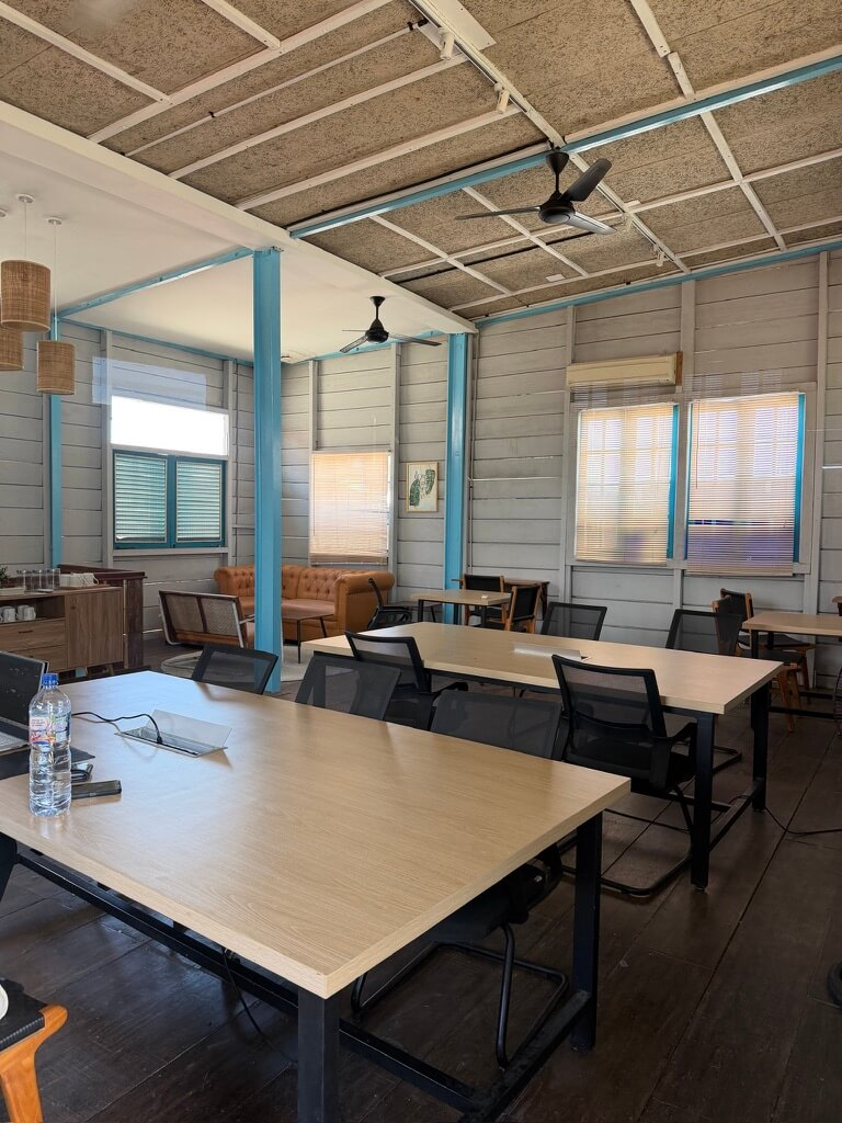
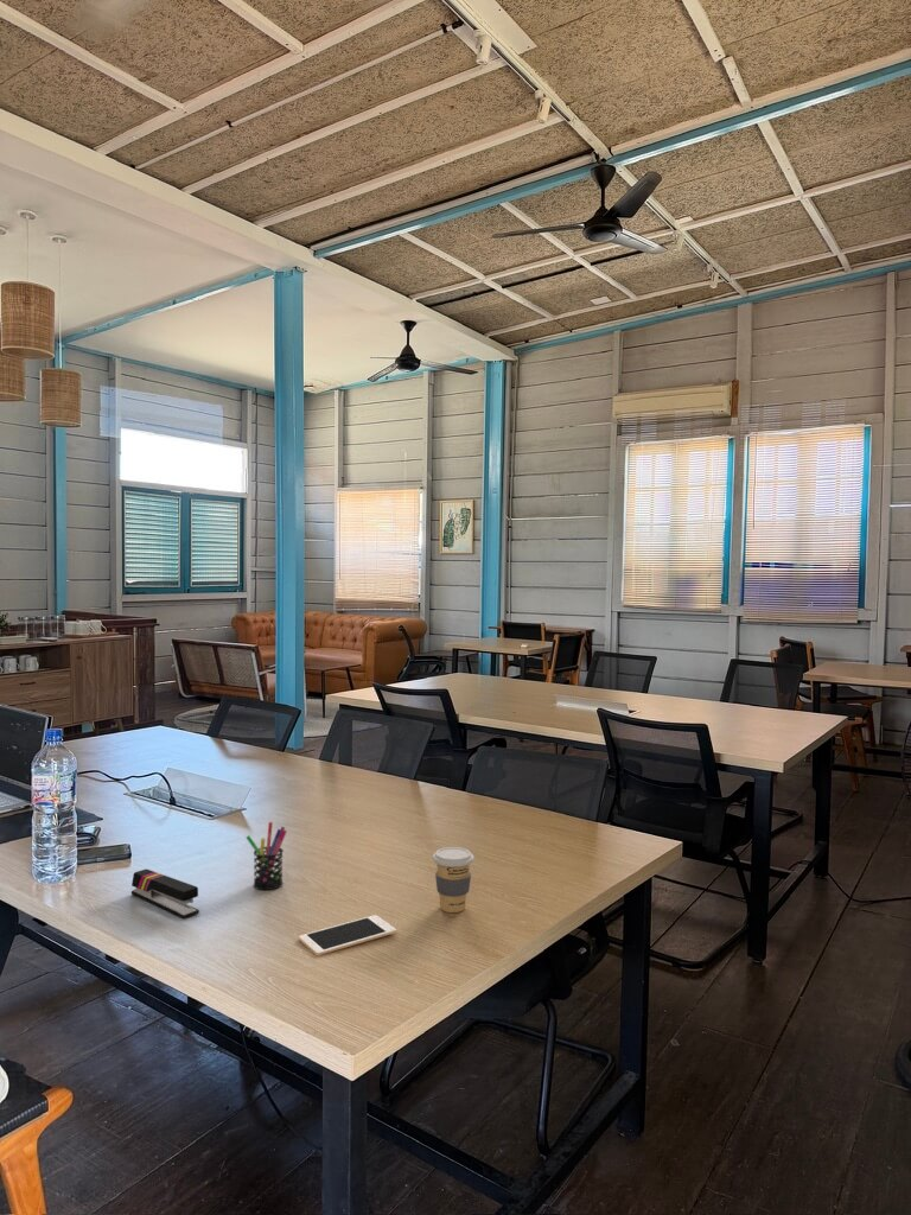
+ pen holder (265, 854)
+ cell phone (348, 934)
+ stapler (164, 890)
+ coffee cup (452, 879)
